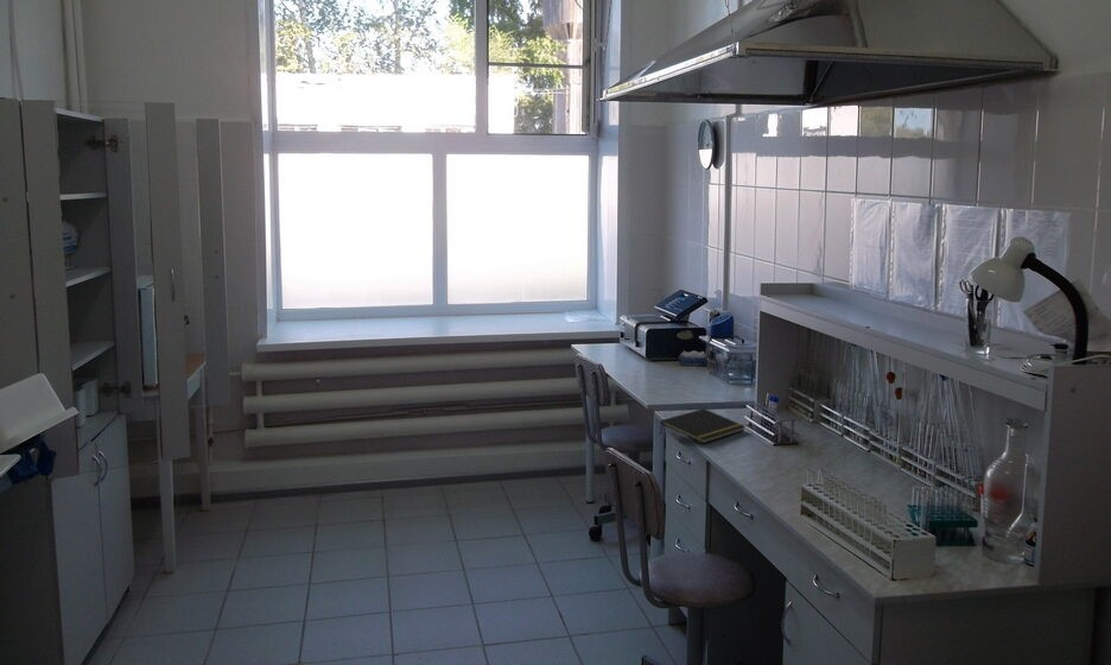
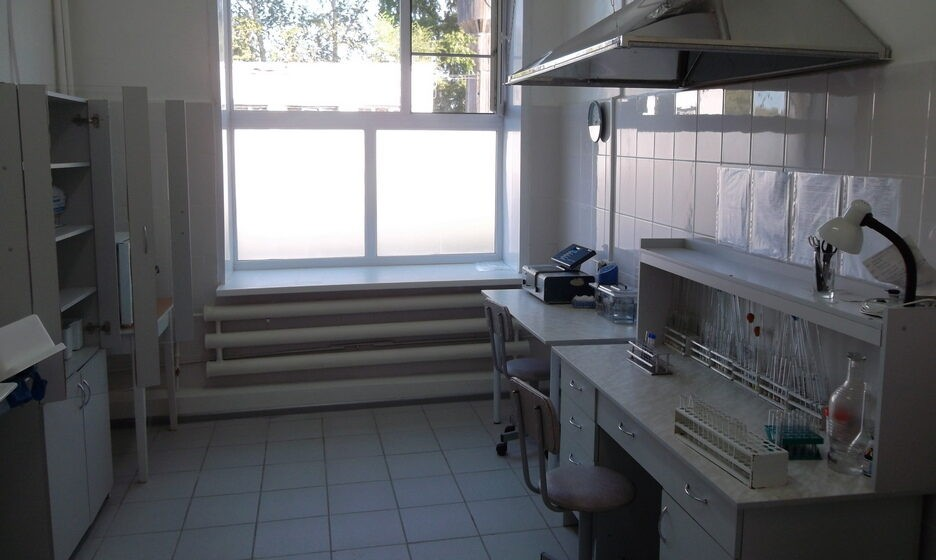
- notepad (703, 425)
